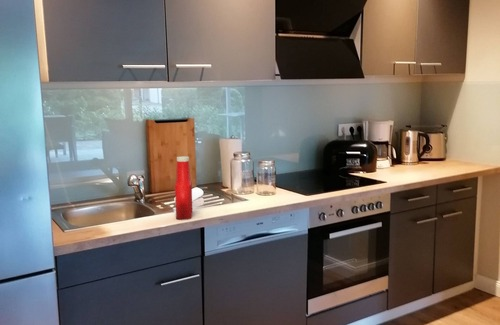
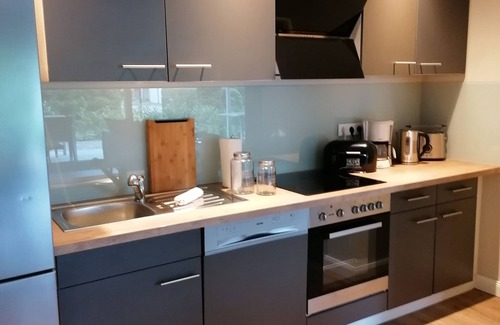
- soap bottle (183, 186)
